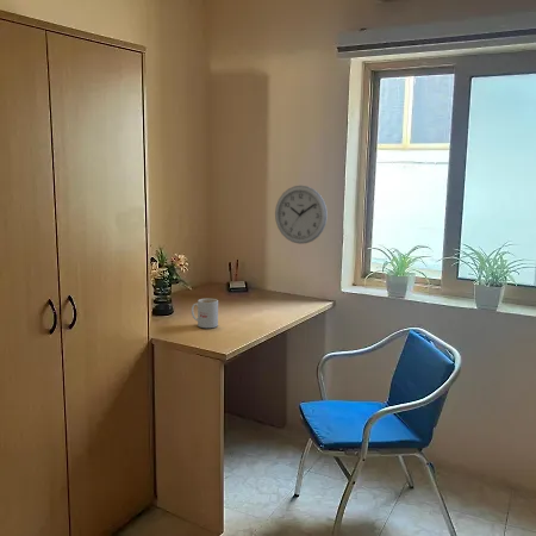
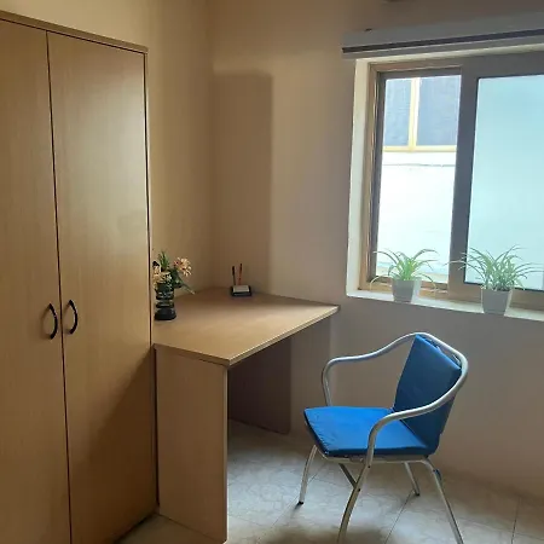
- wall clock (299, 214)
- mug (204, 312)
